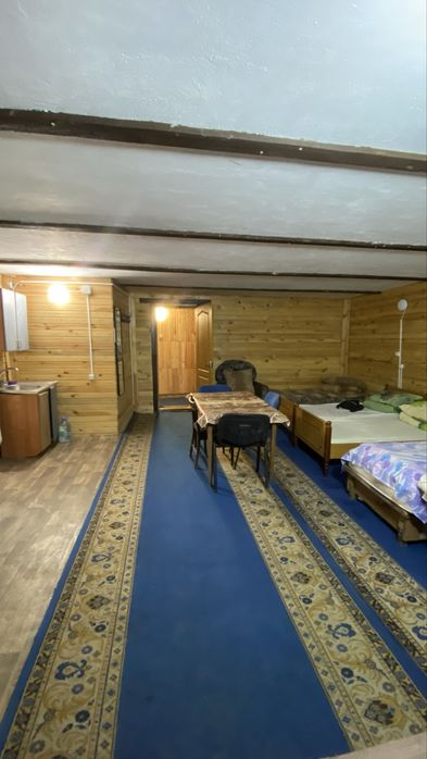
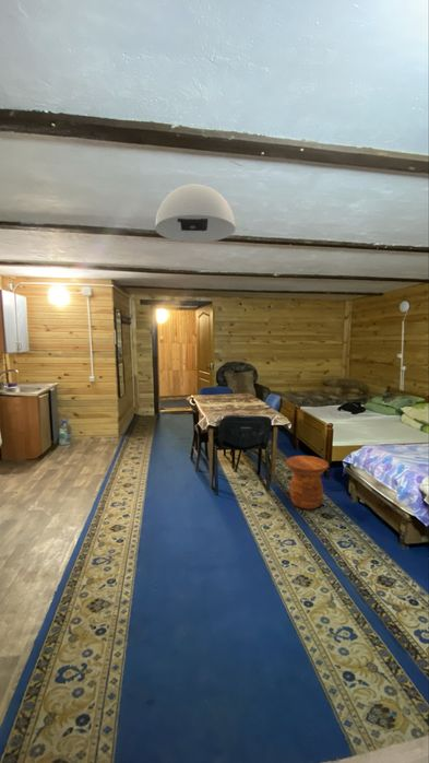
+ side table (306, 482)
+ ceiling light (194, 209)
